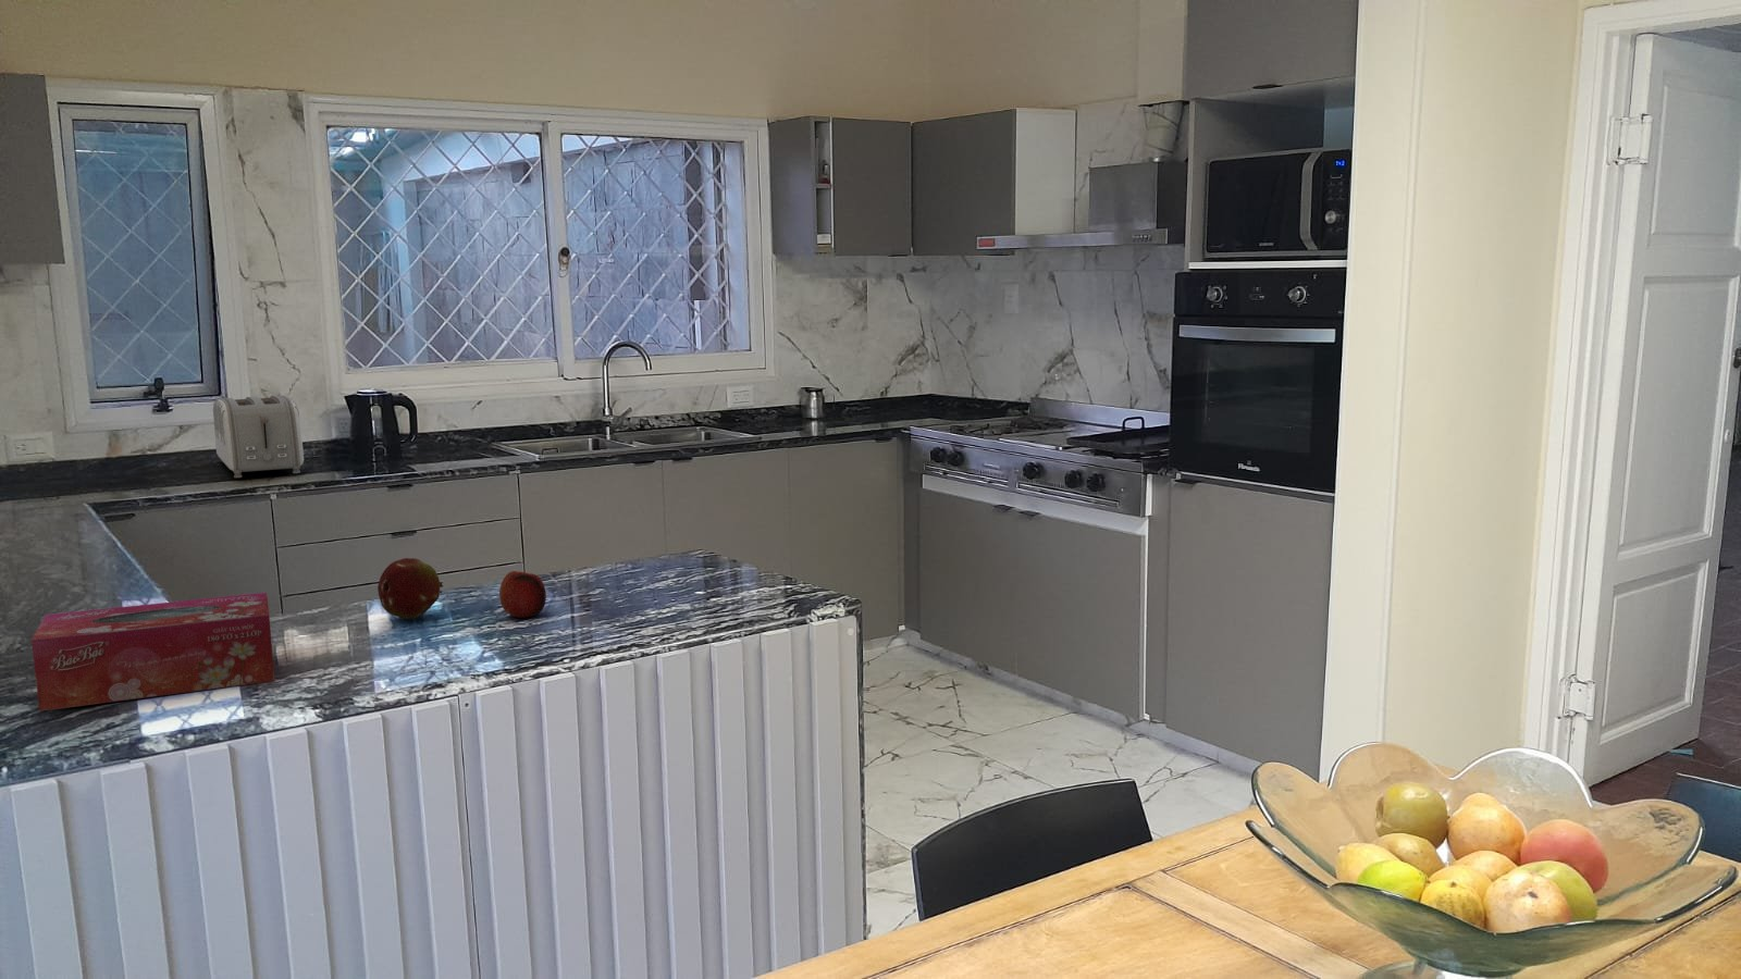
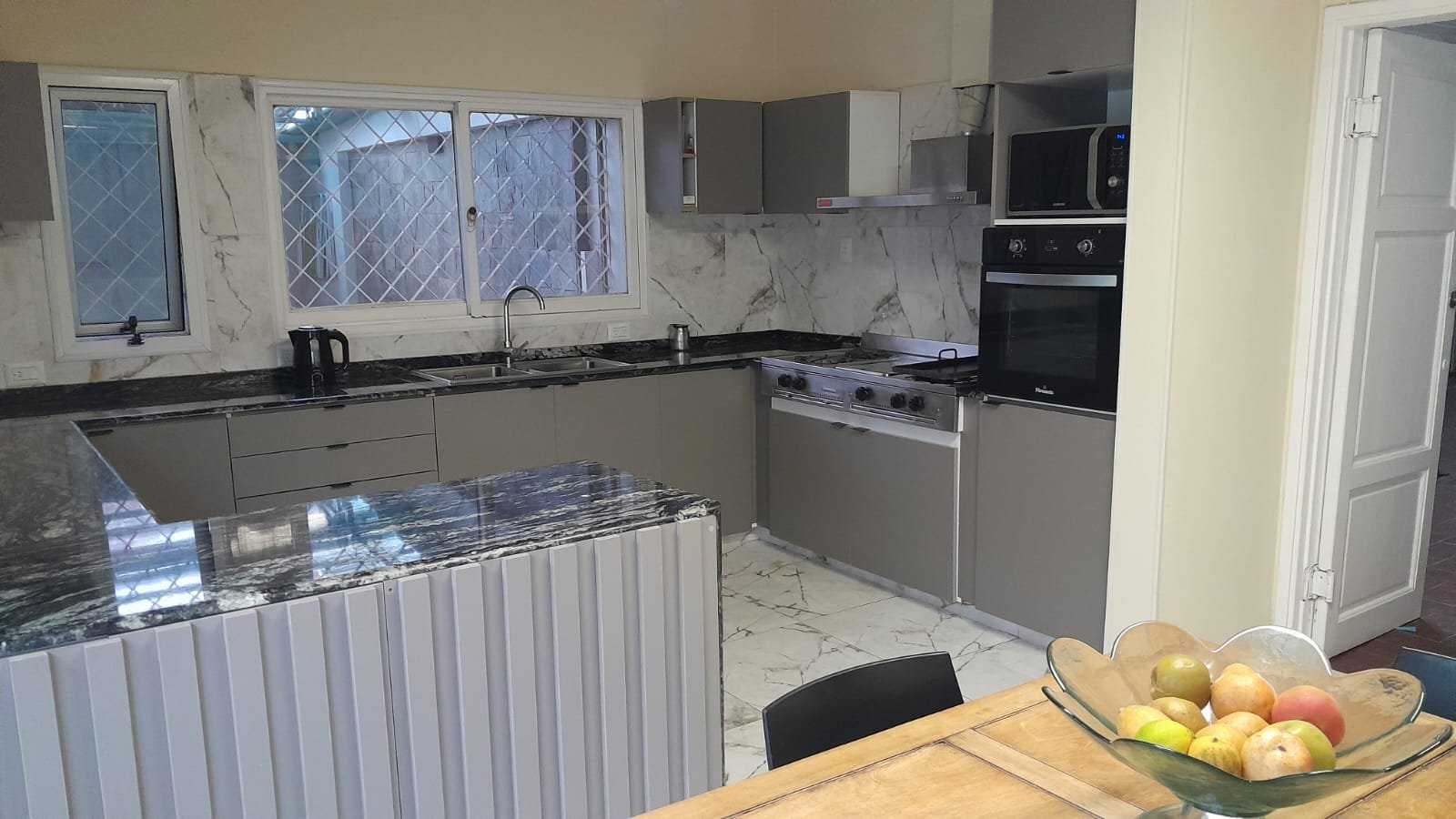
- fruit (523, 593)
- toaster (257, 433)
- fruit (413, 587)
- tissue box (160, 647)
